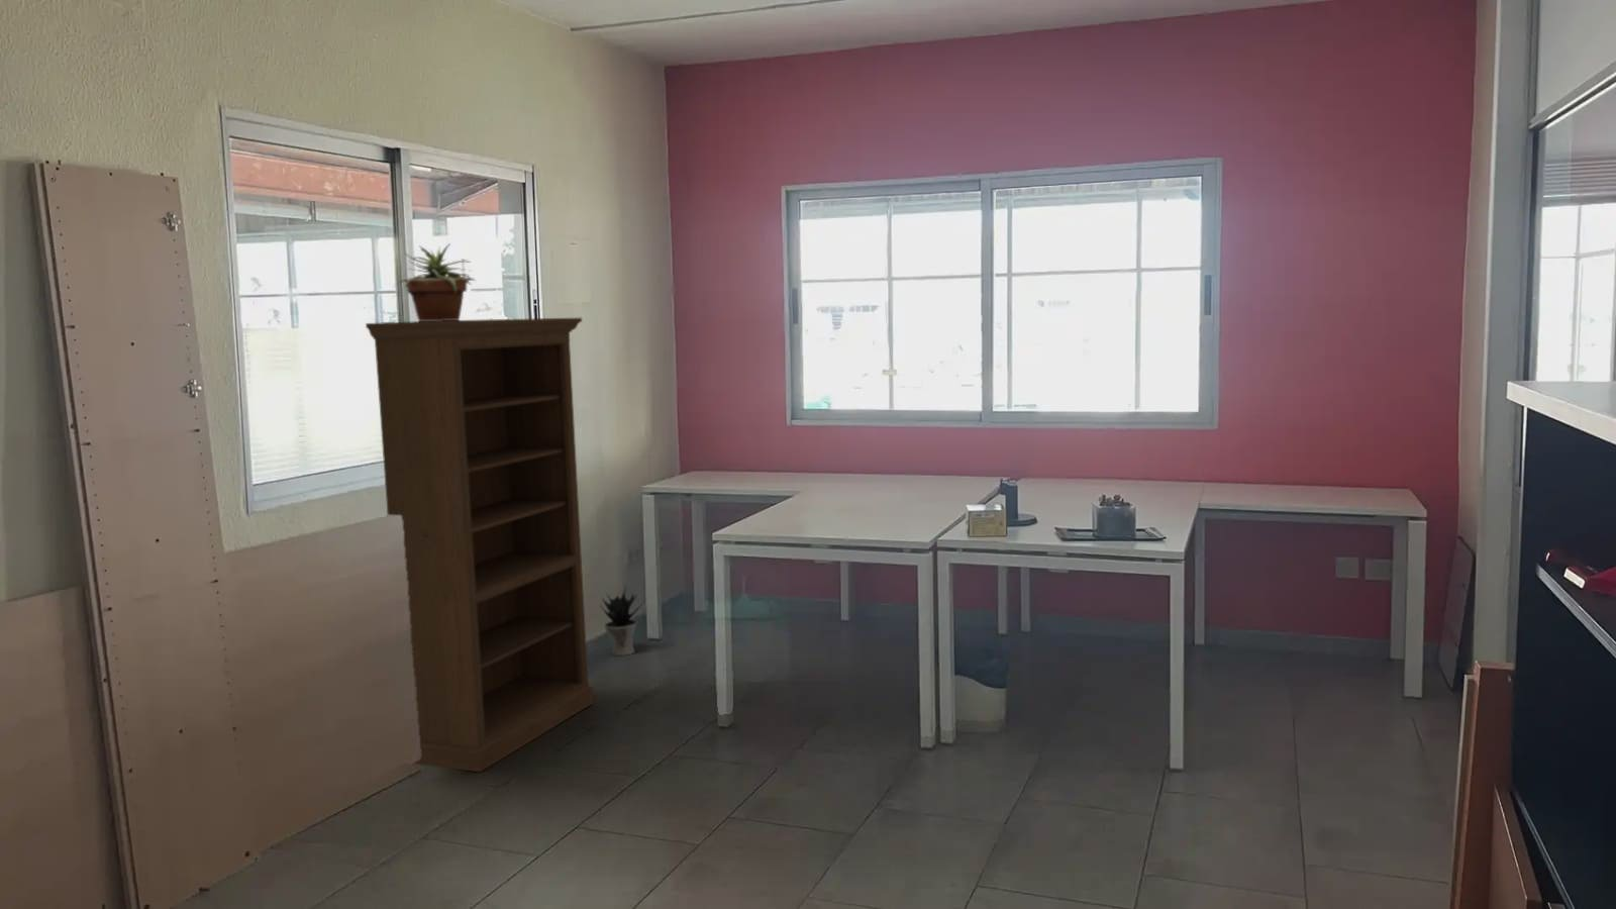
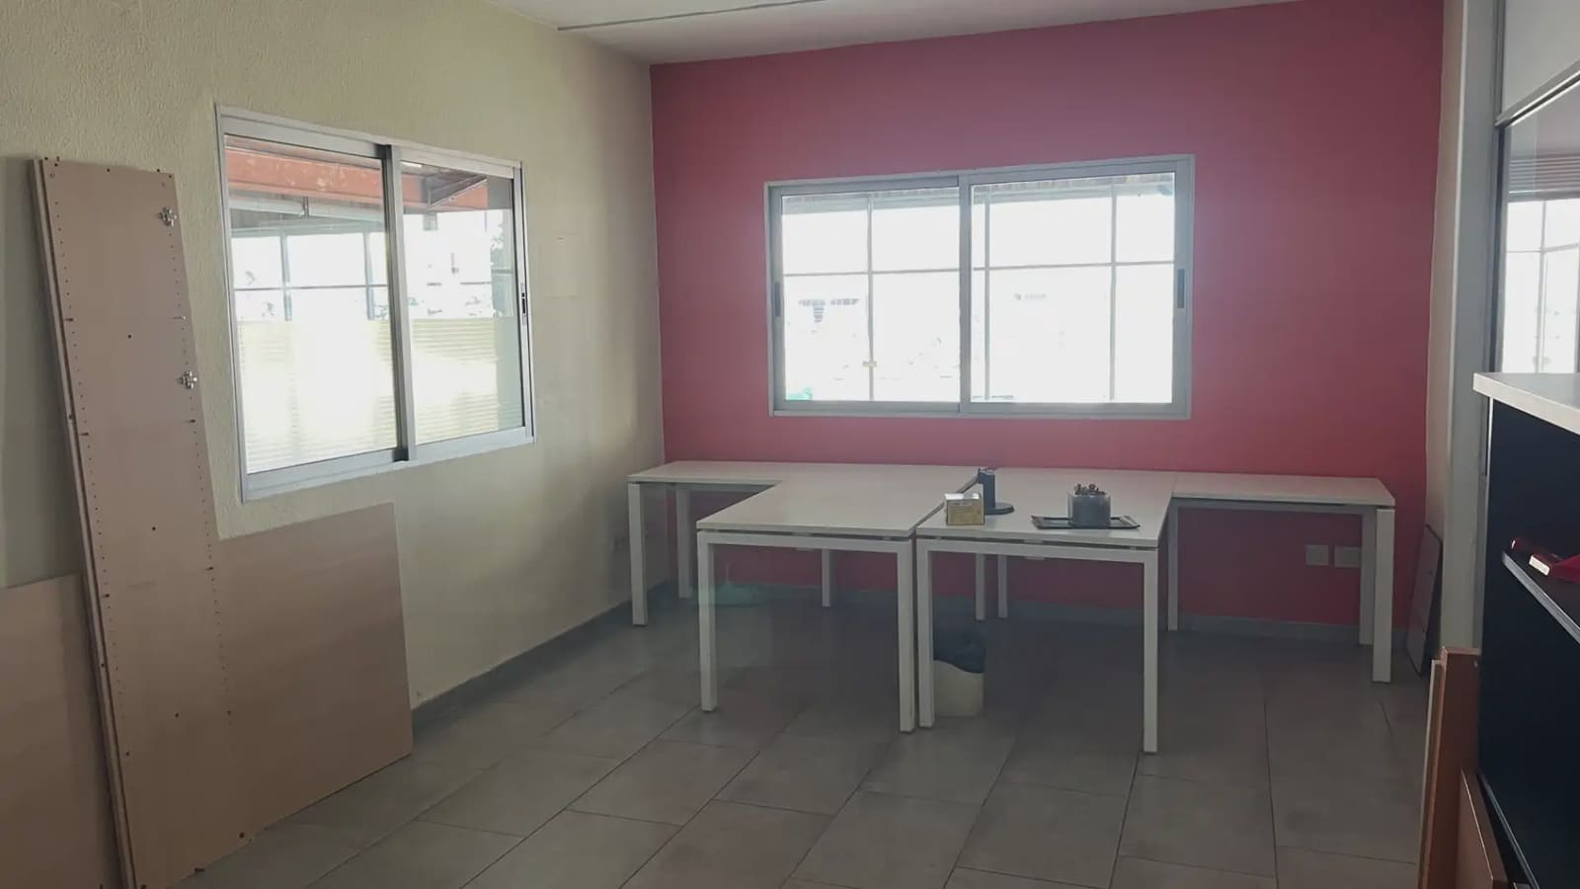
- bookshelf (494, 529)
- potted plant (433, 282)
- potted plant (622, 620)
